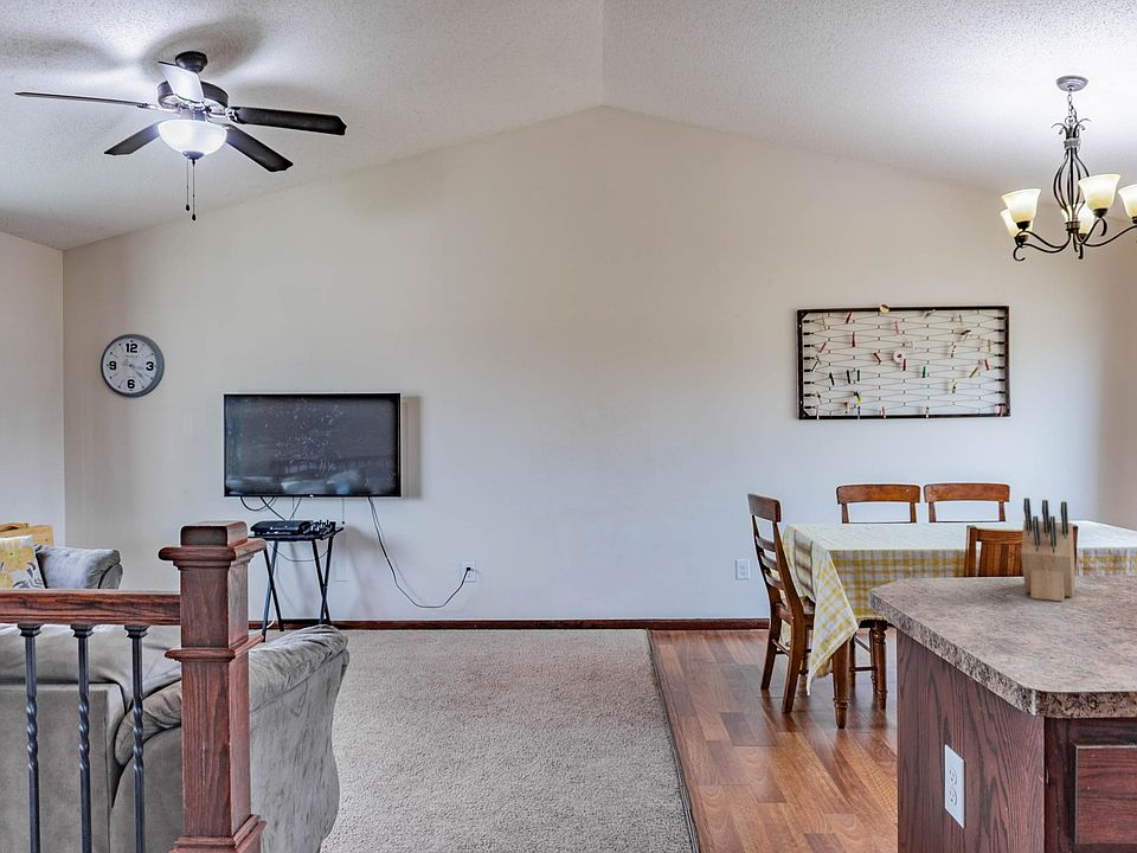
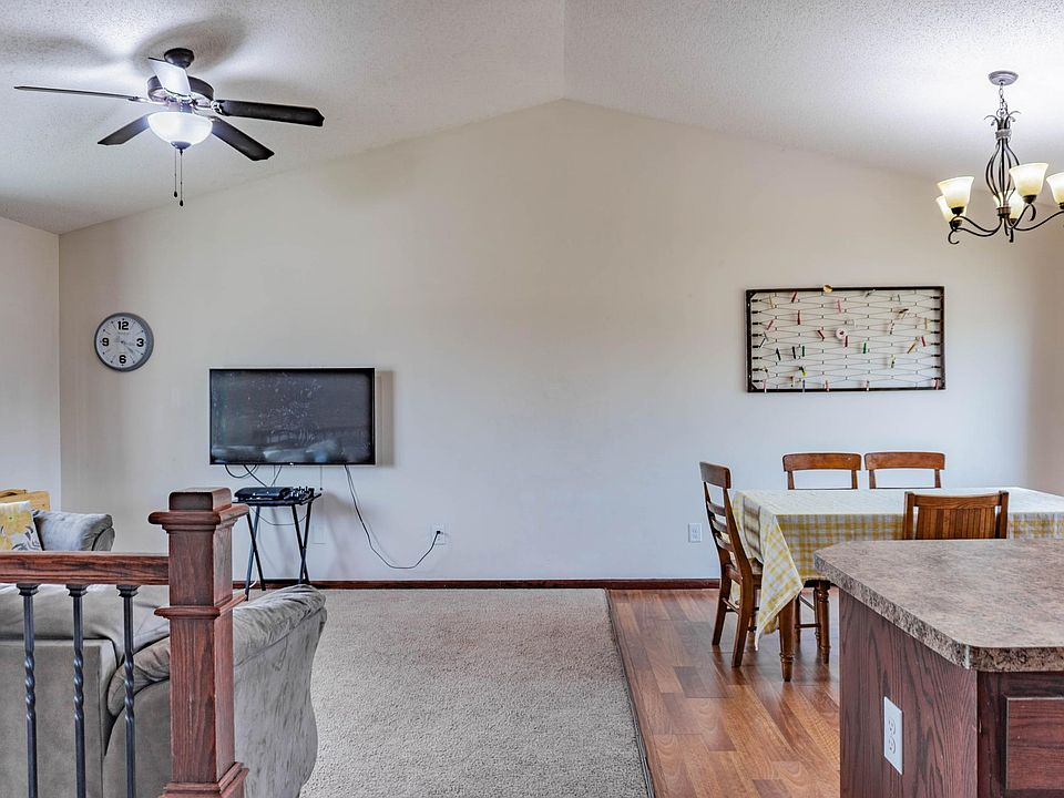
- knife block (1048, 545)
